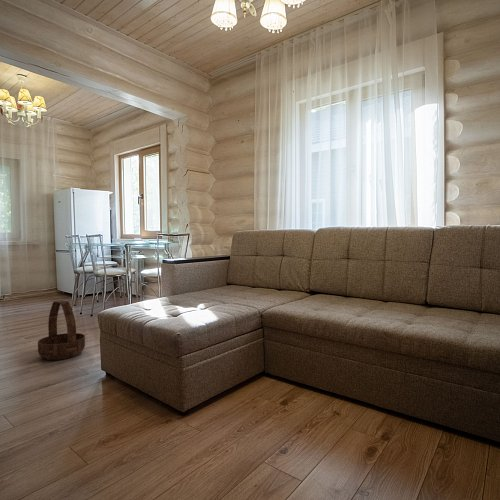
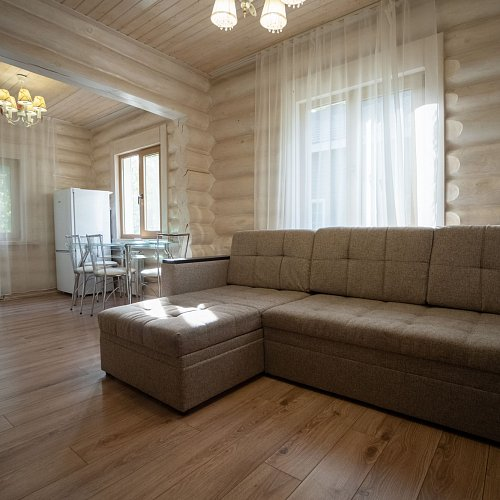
- basket (56, 327)
